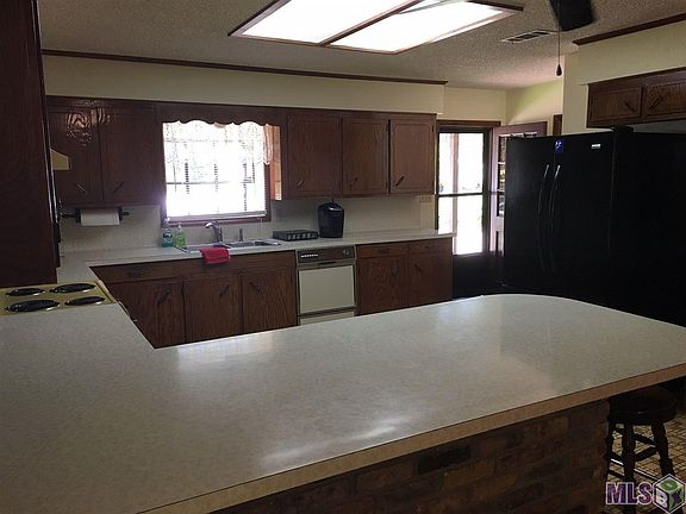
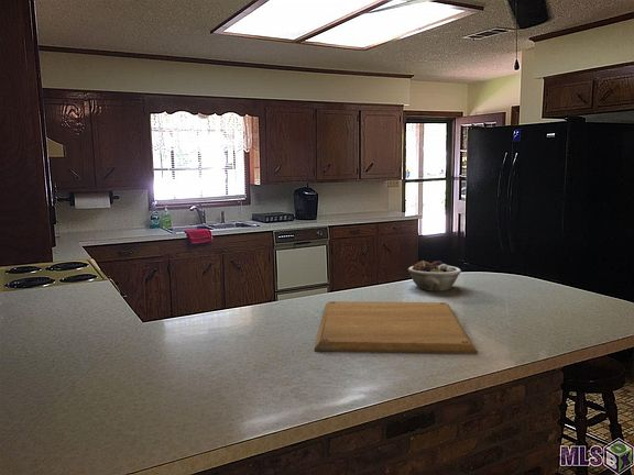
+ succulent planter (434, 274)
+ chopping board (390, 322)
